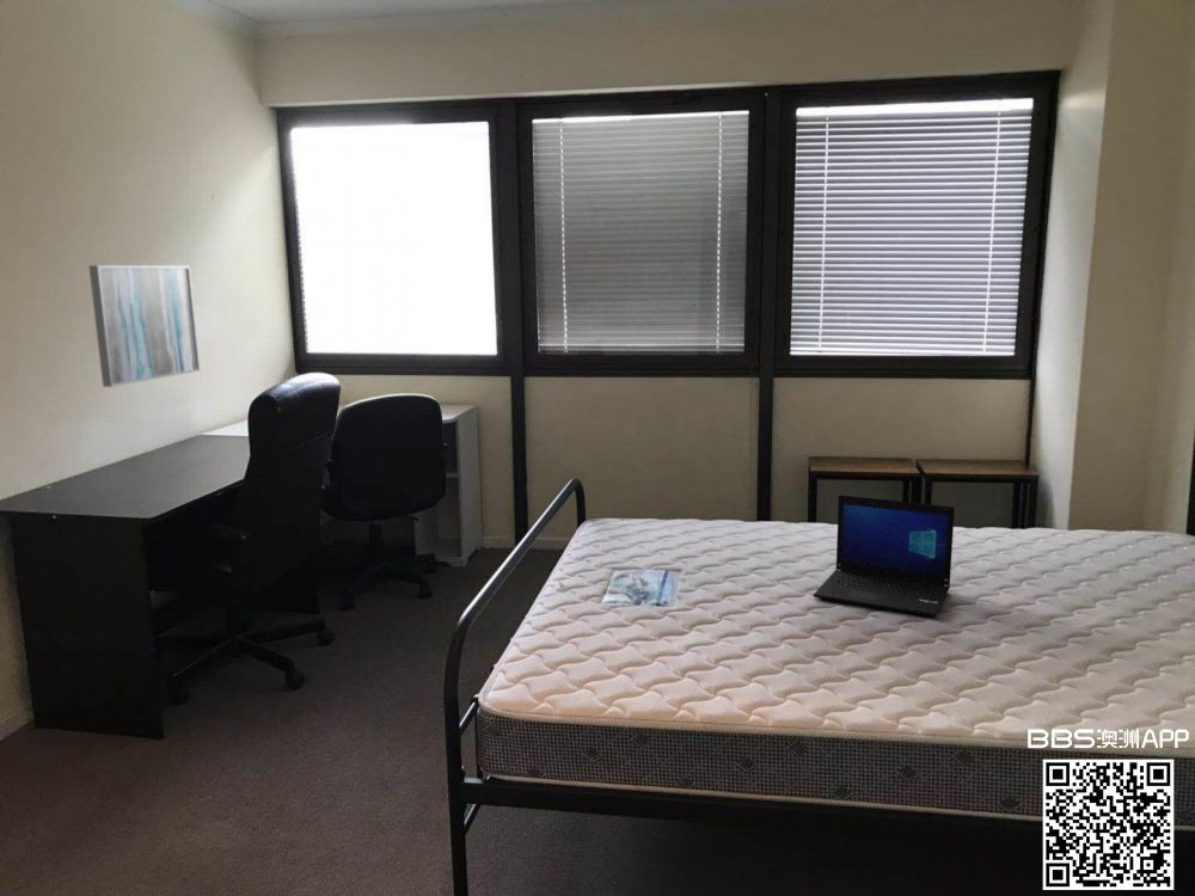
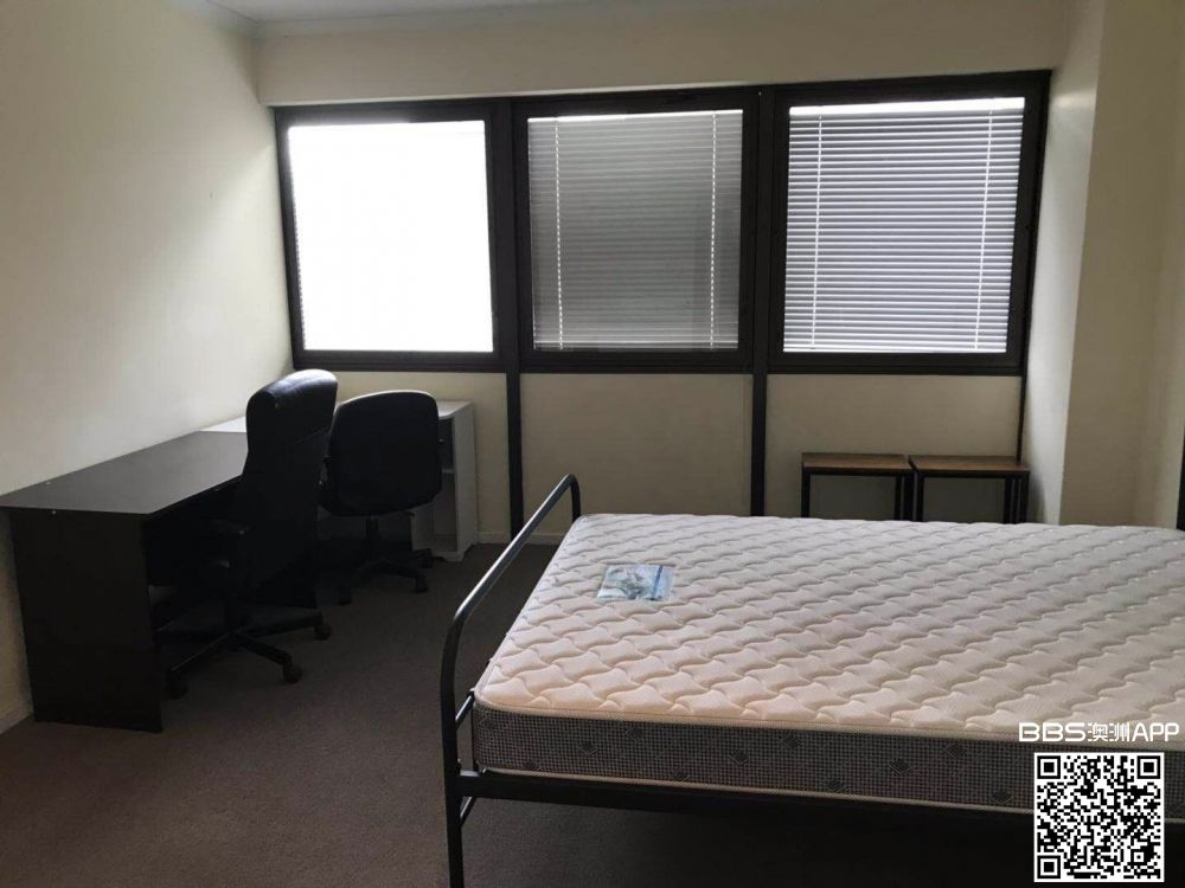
- wall art (148, 323)
- laptop (884, 552)
